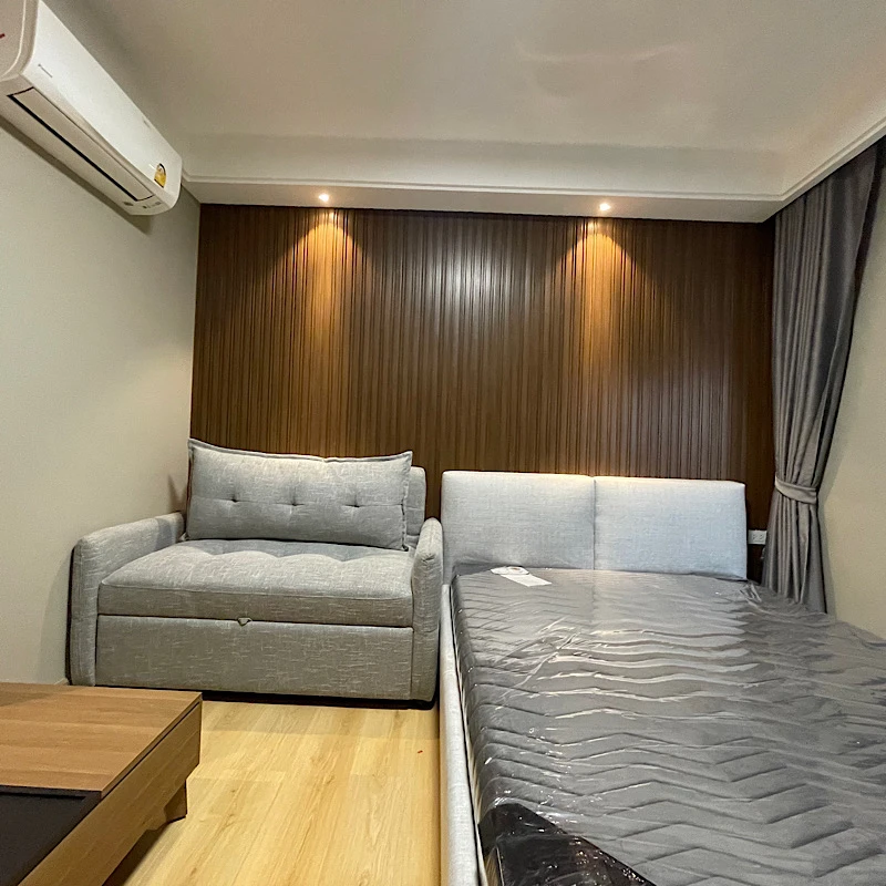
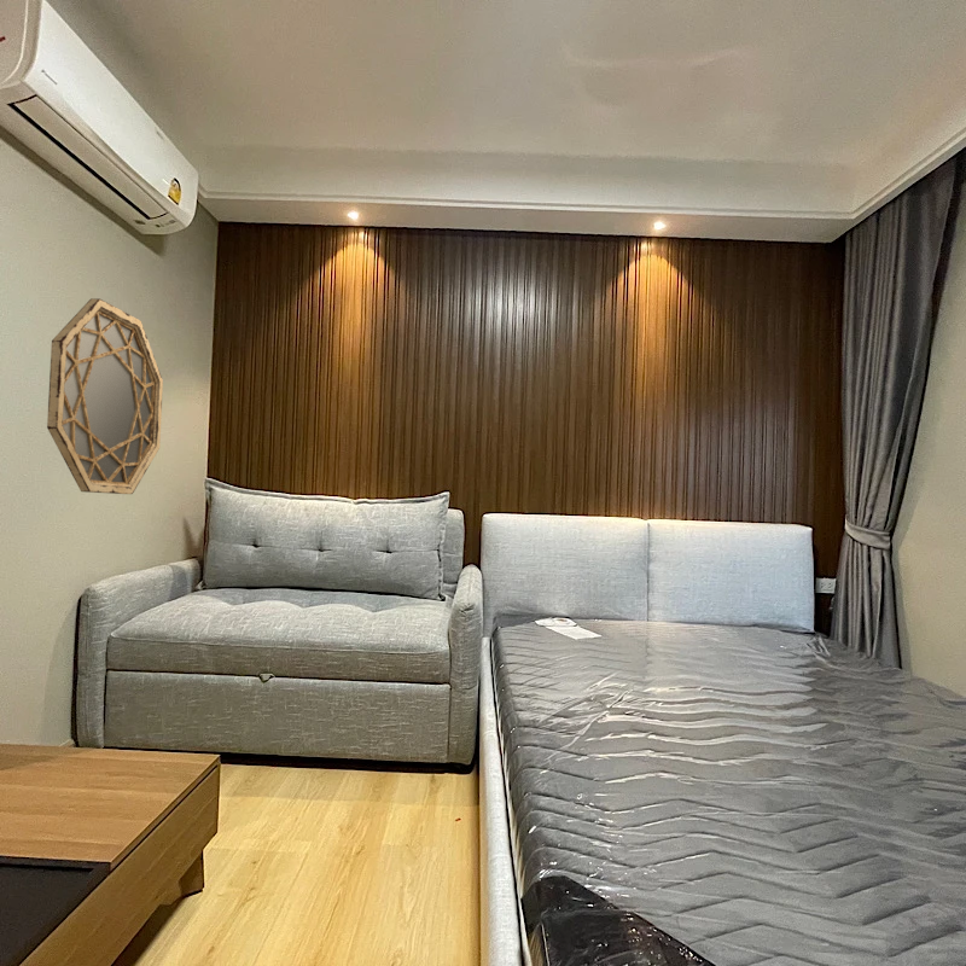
+ home mirror (112, 401)
